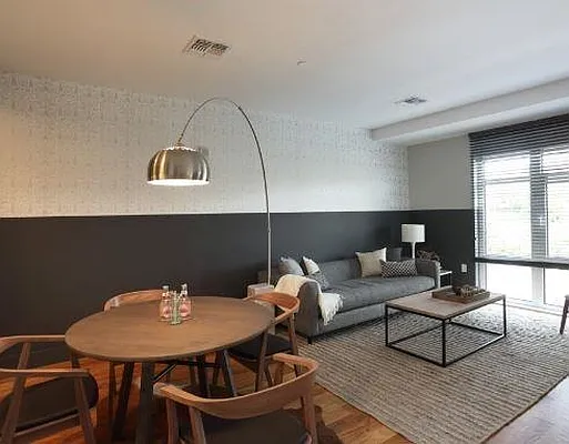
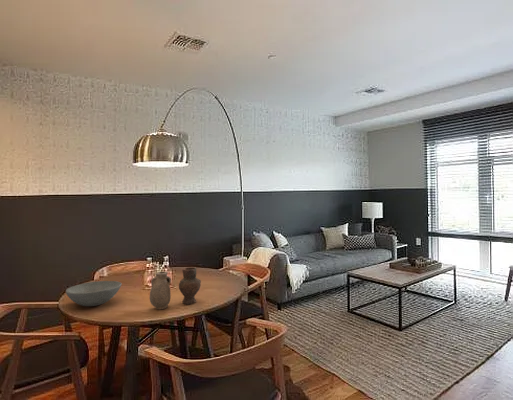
+ vase (179, 287)
+ bowl (94, 294)
